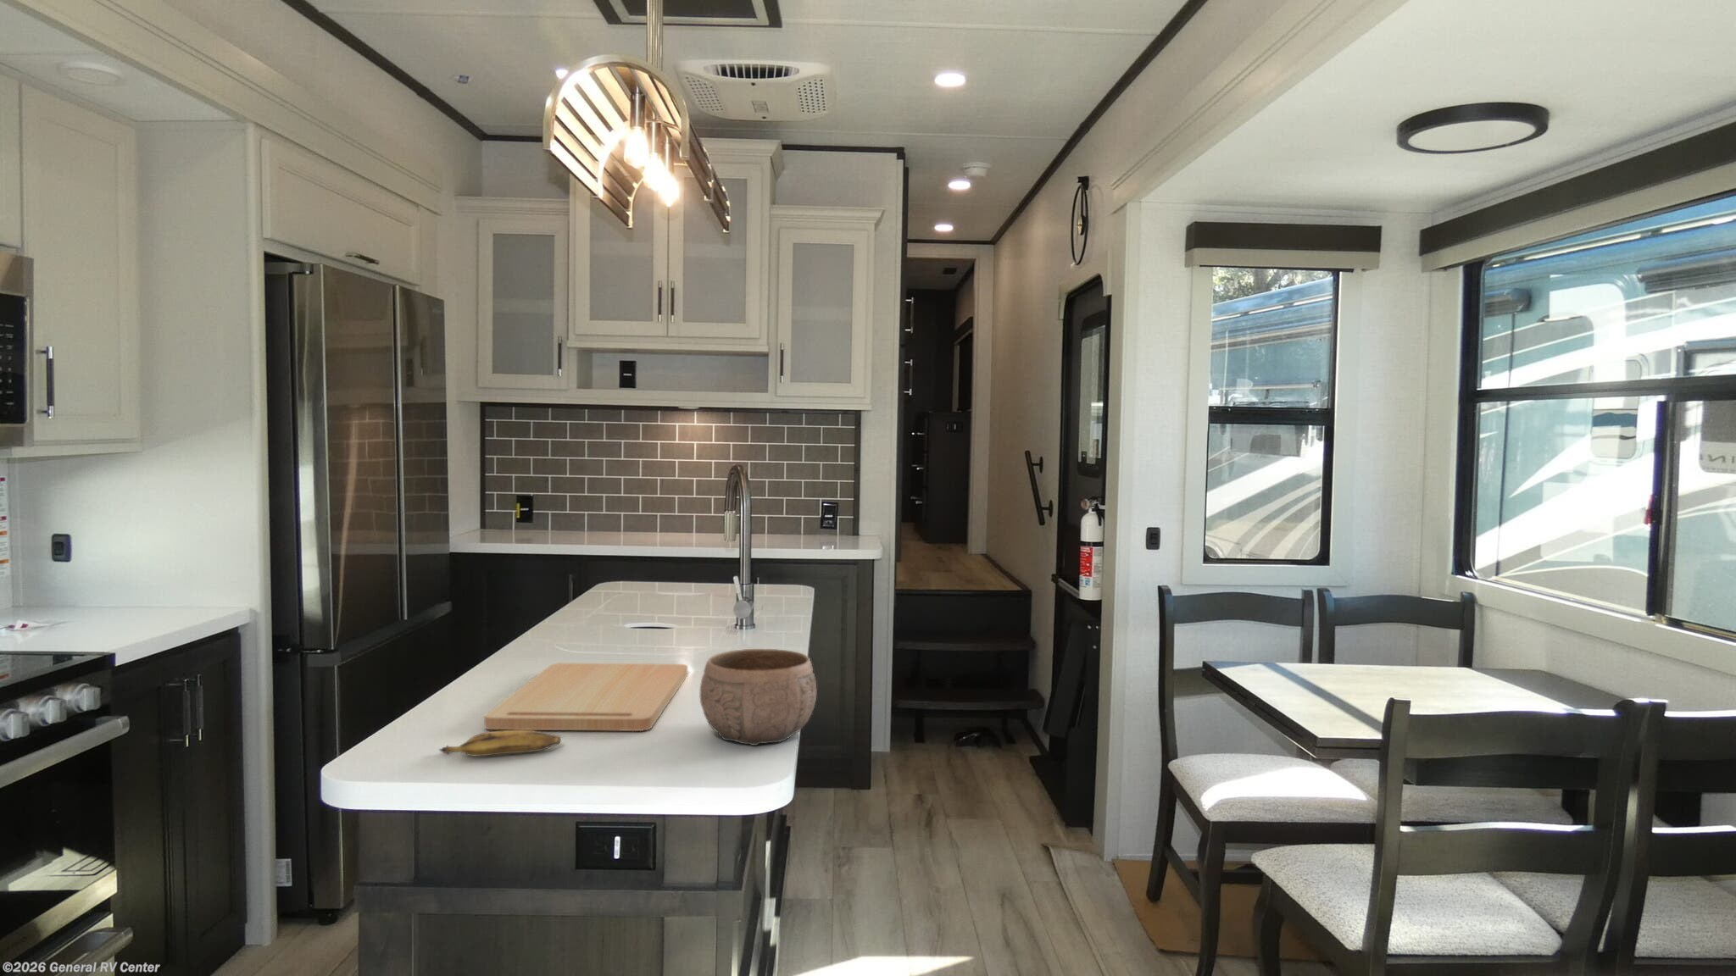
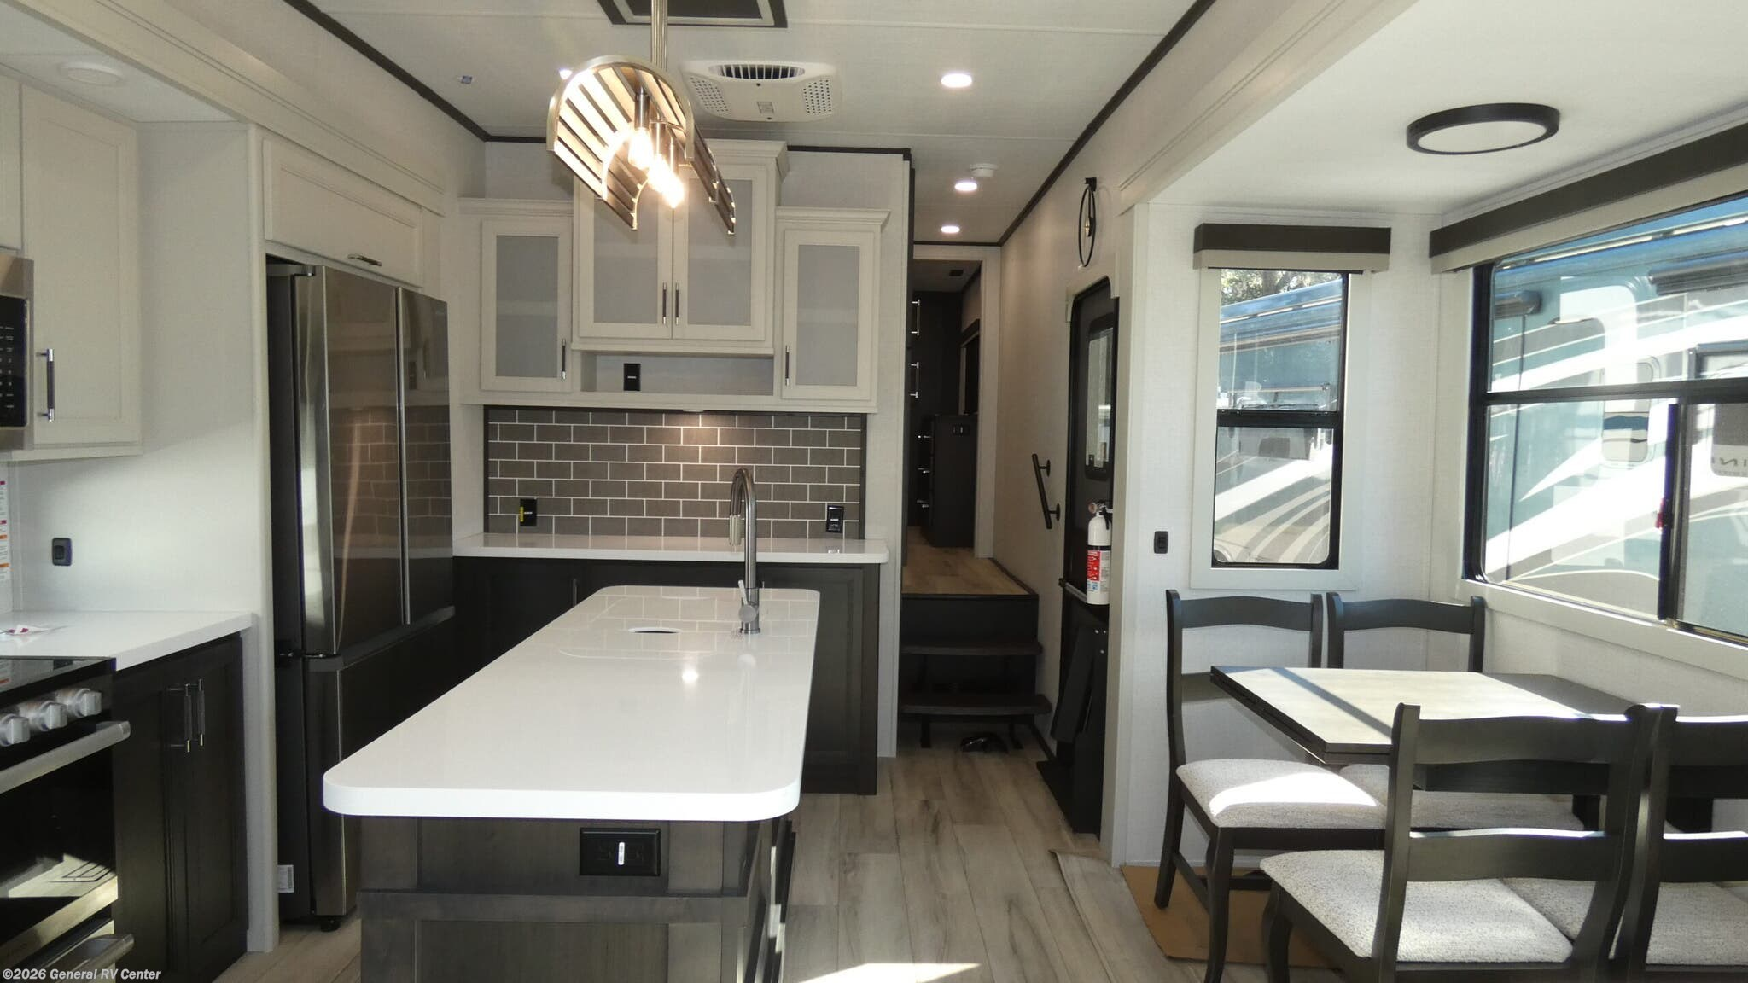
- cutting board (596, 694)
- bowl (758, 696)
- banana (498, 741)
